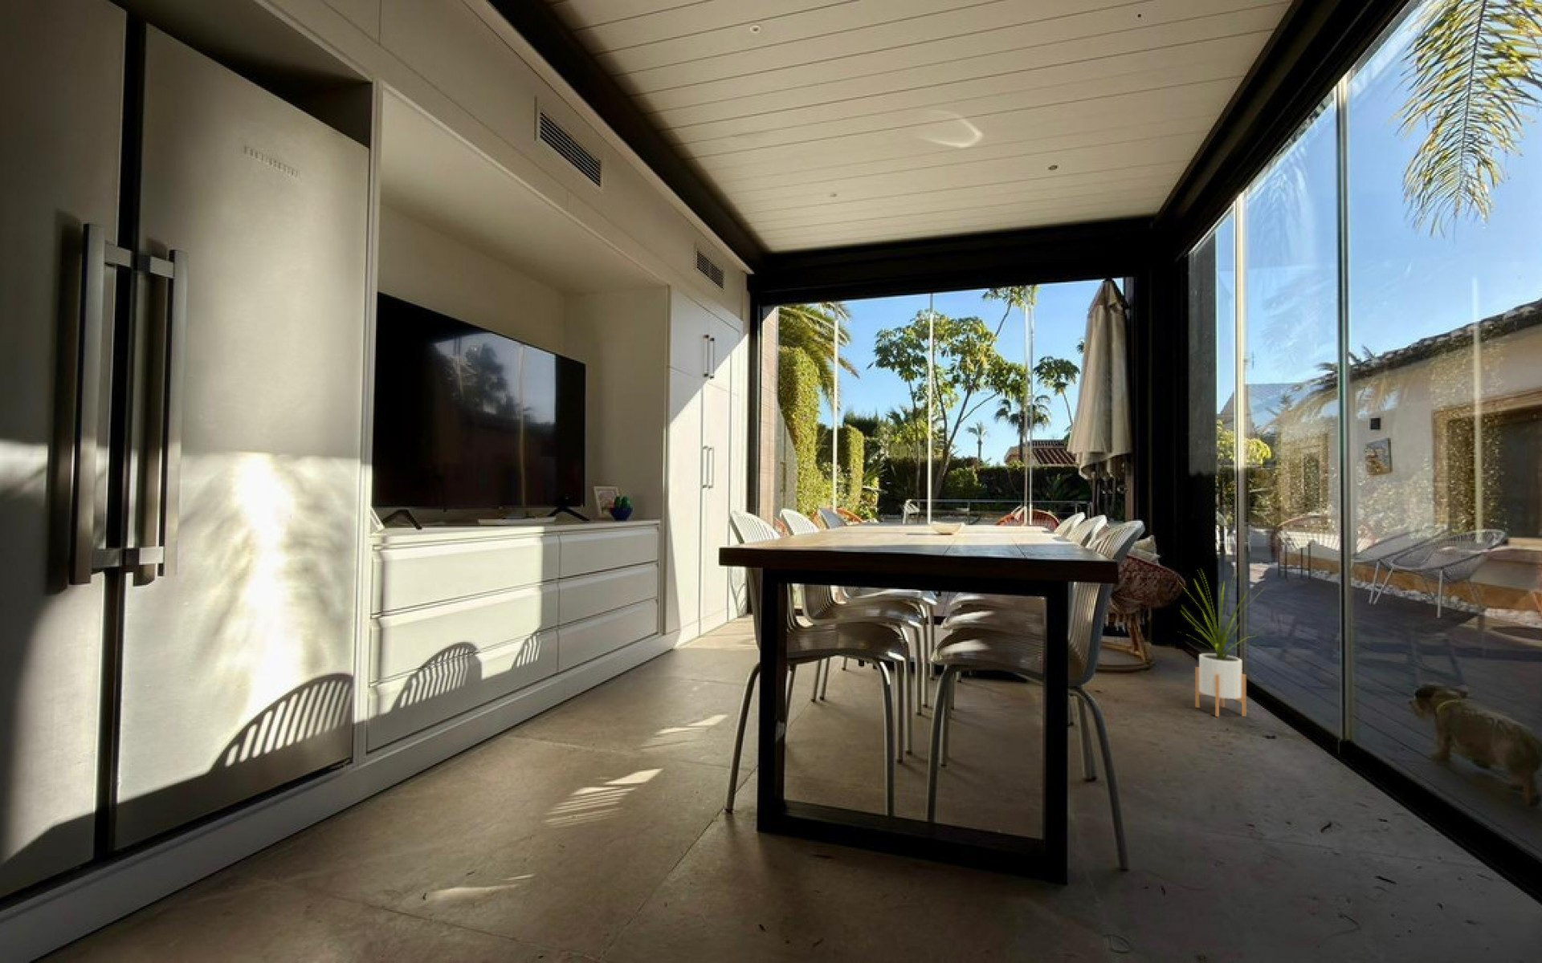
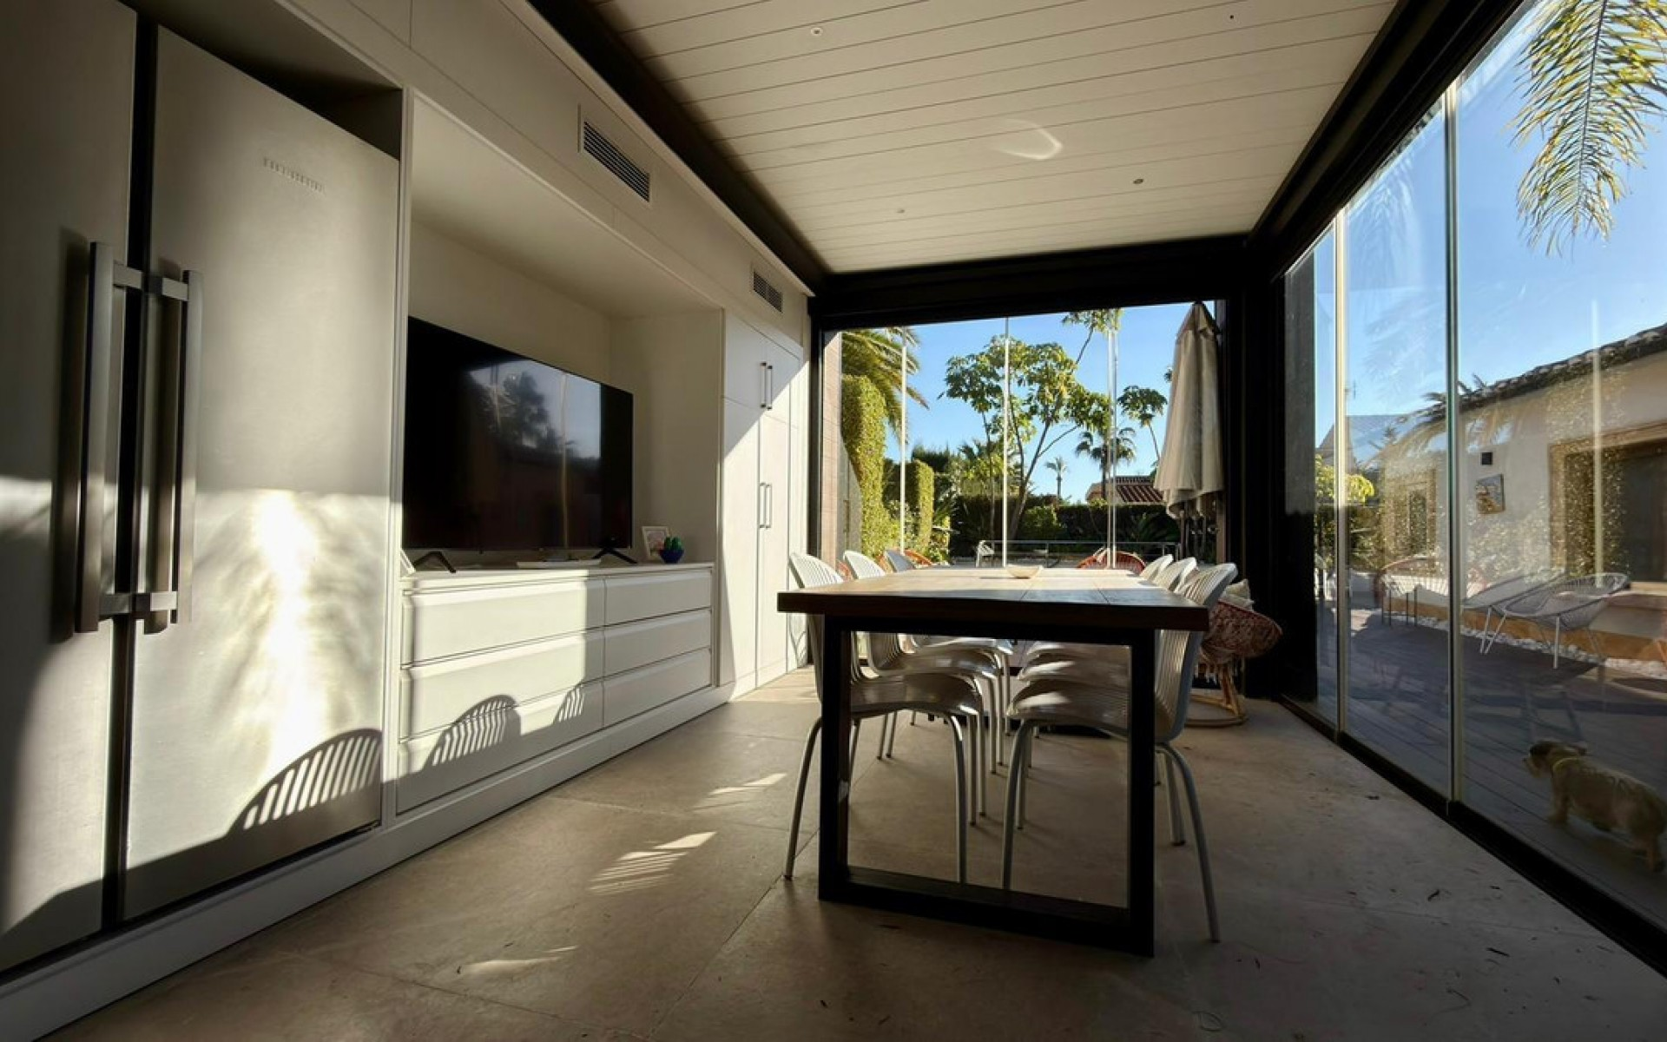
- house plant (1221, 640)
